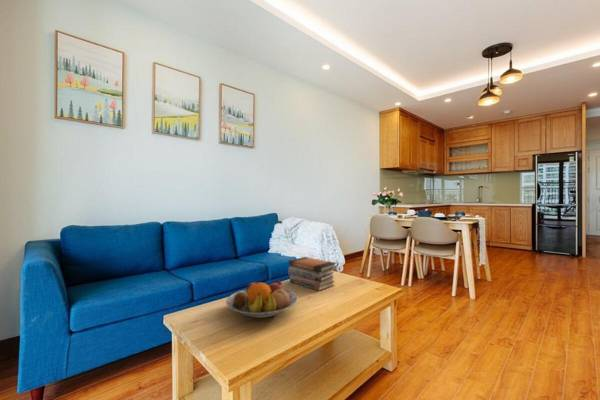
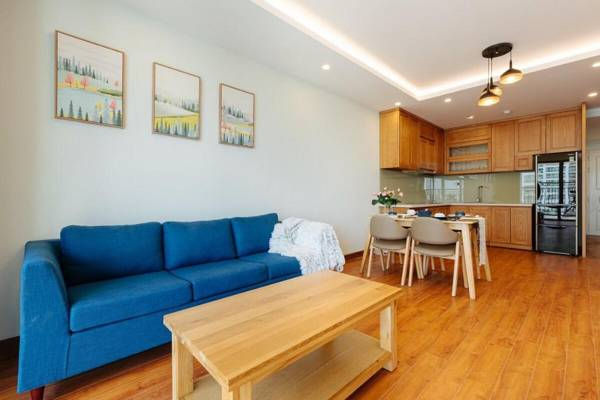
- fruit bowl (262, 295)
- book stack (311, 272)
